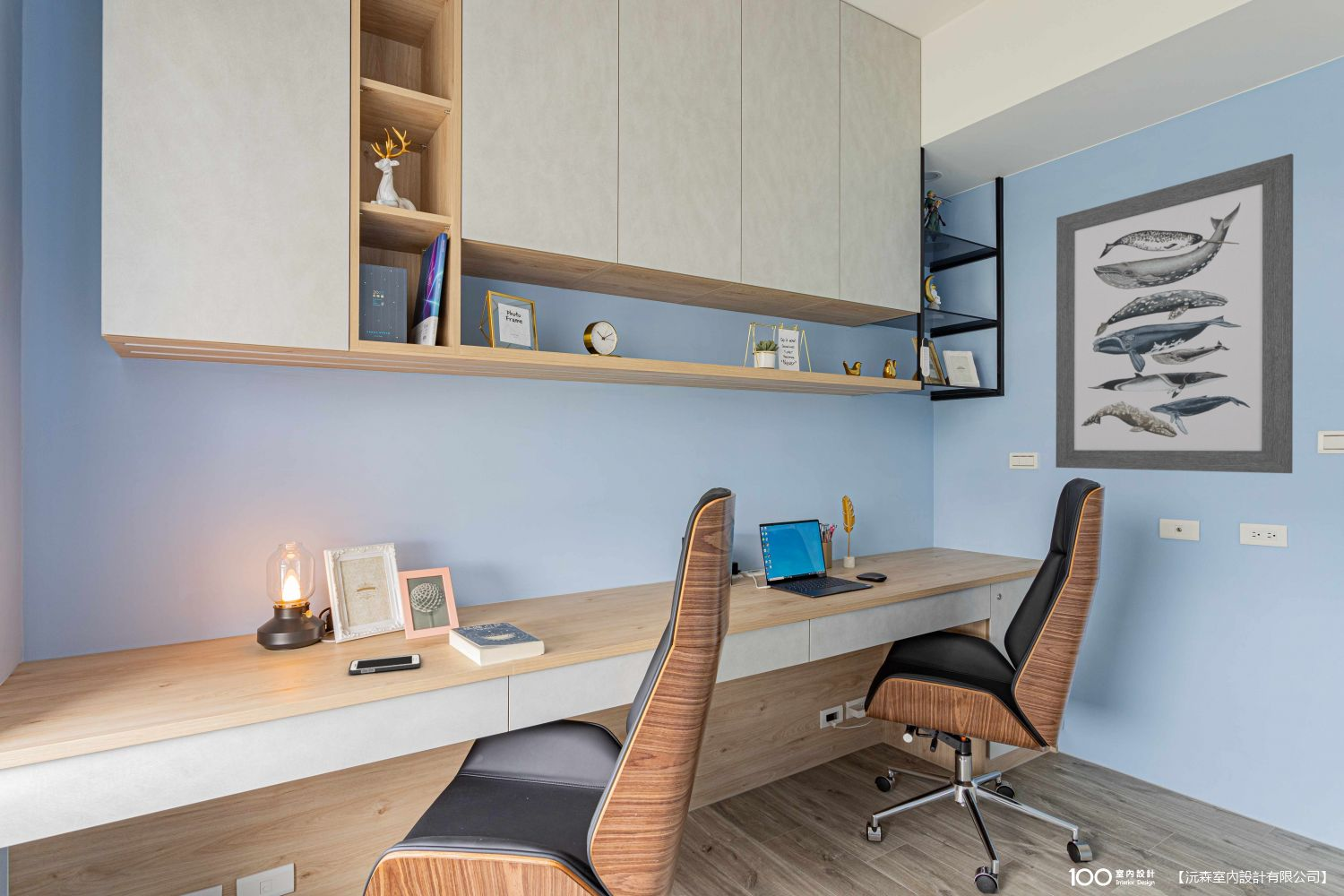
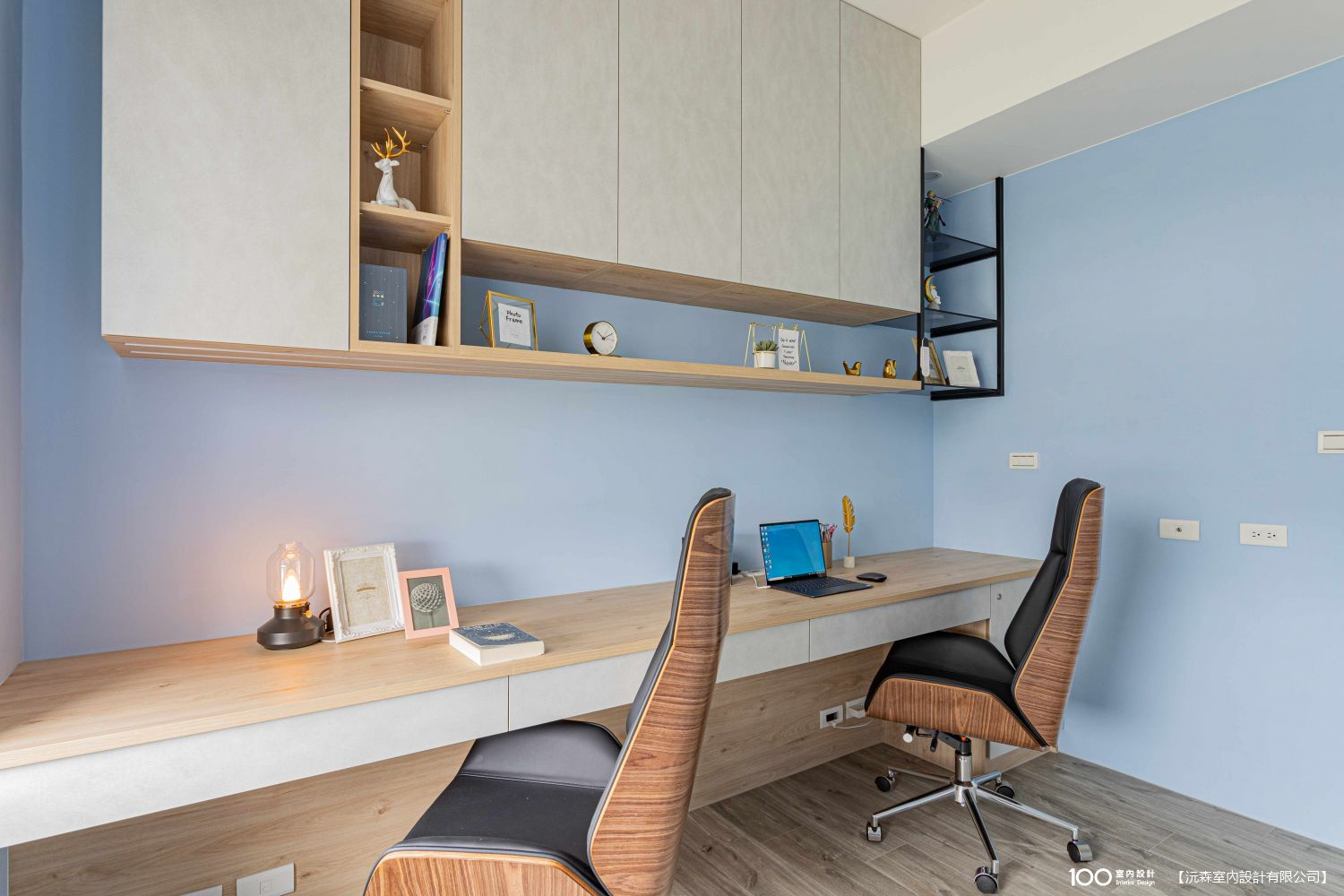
- cell phone (385, 664)
- wall art (1160, 330)
